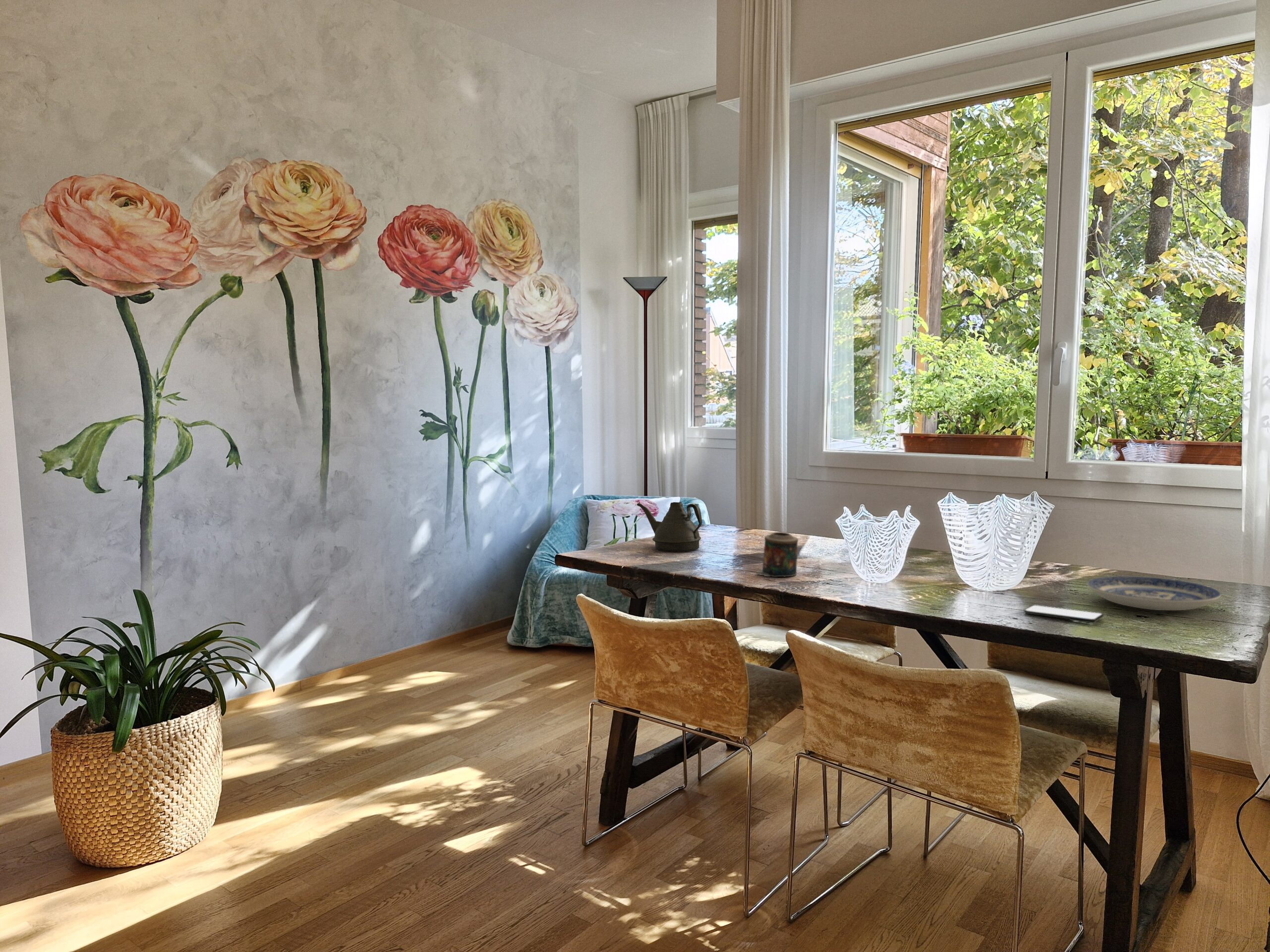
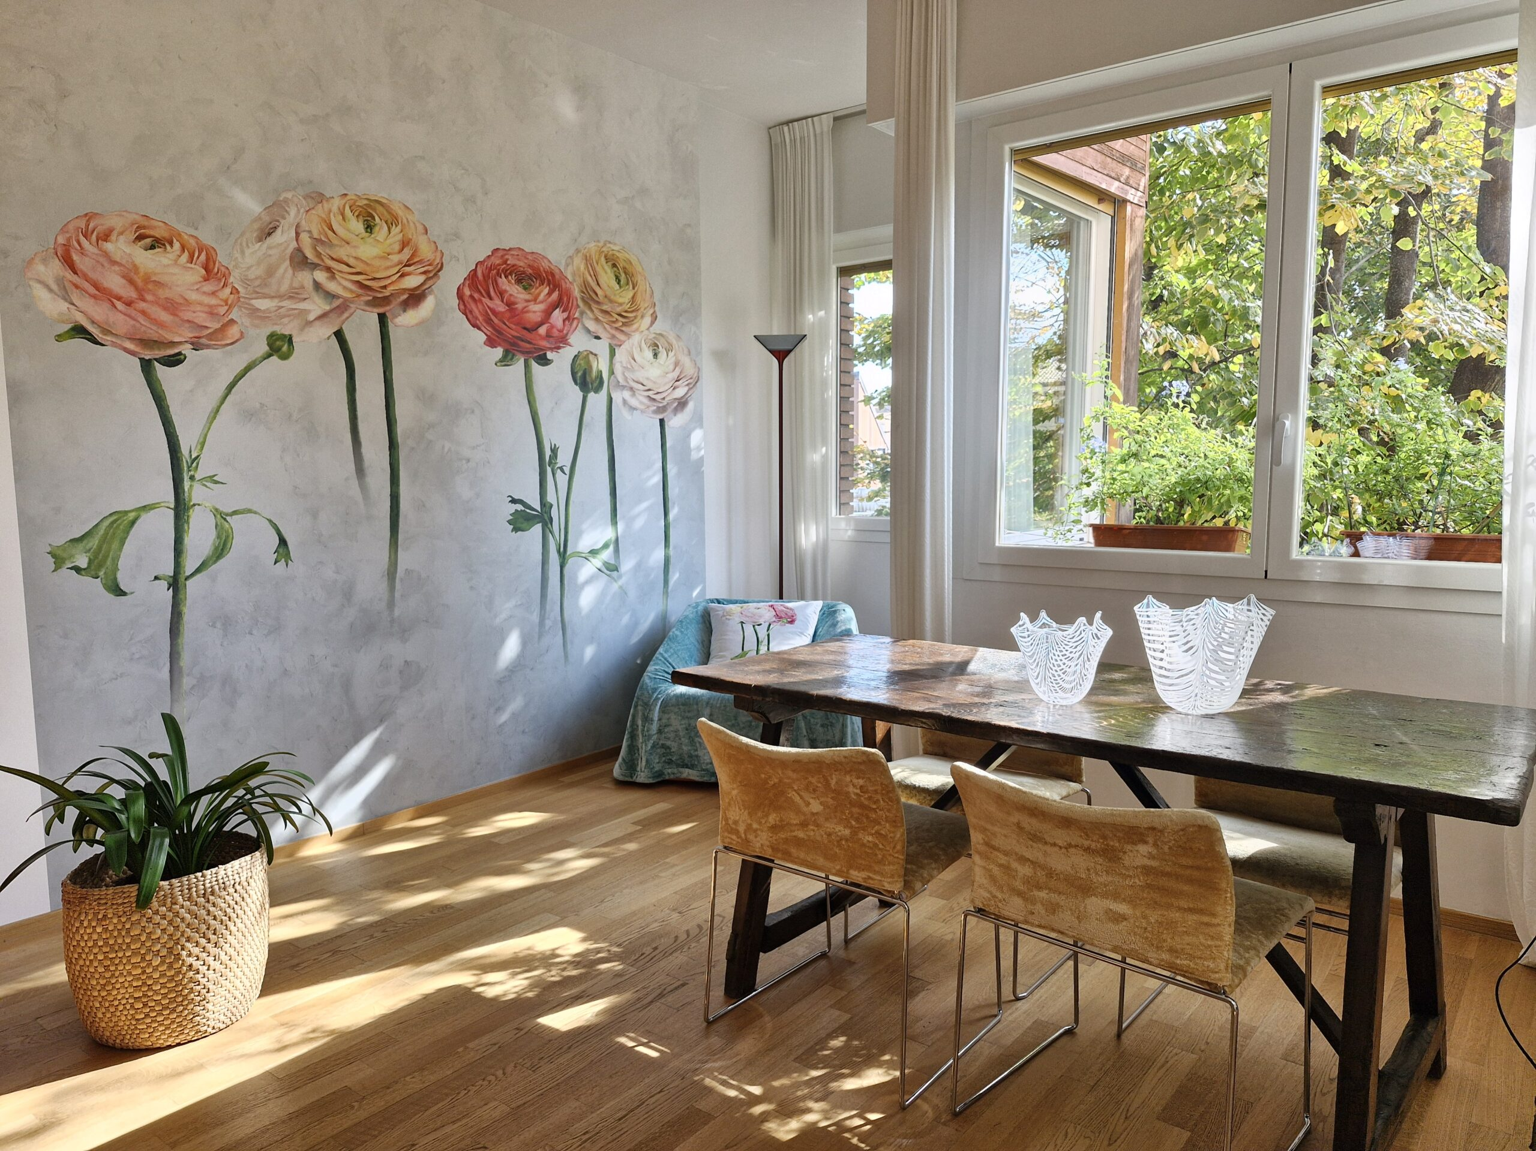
- candle (775, 553)
- teapot (669, 524)
- plate (1151, 595)
- smartphone (1063, 613)
